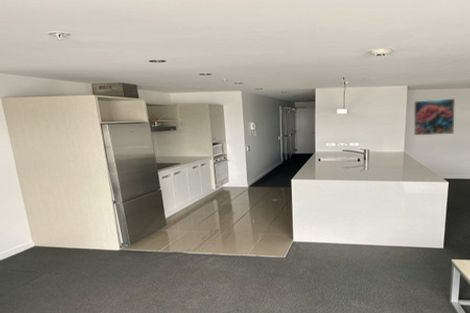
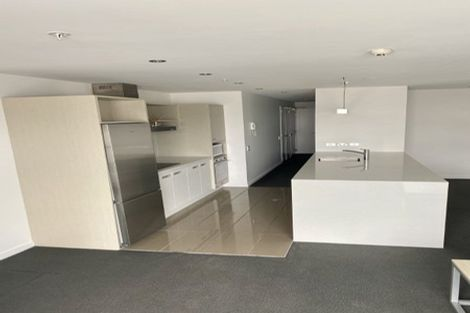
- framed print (433, 117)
